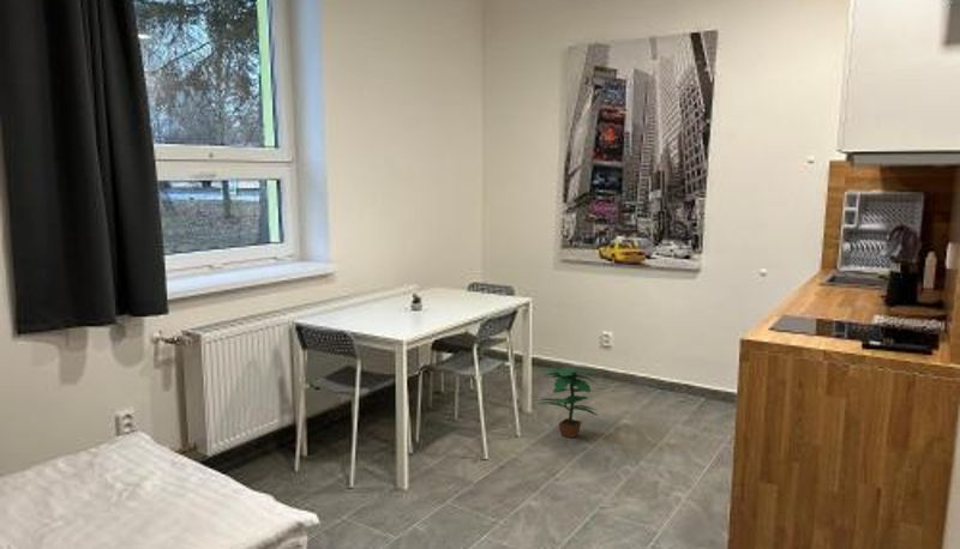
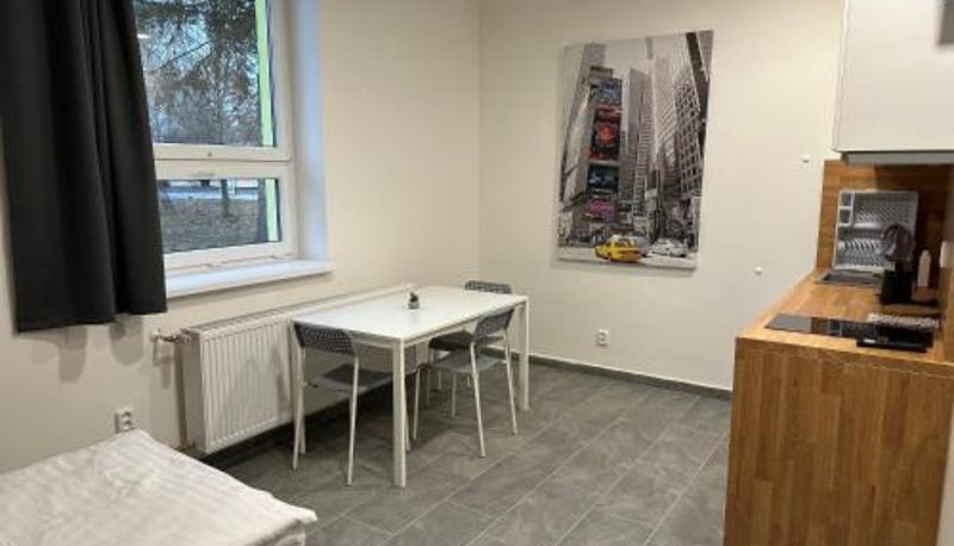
- potted plant (568, 402)
